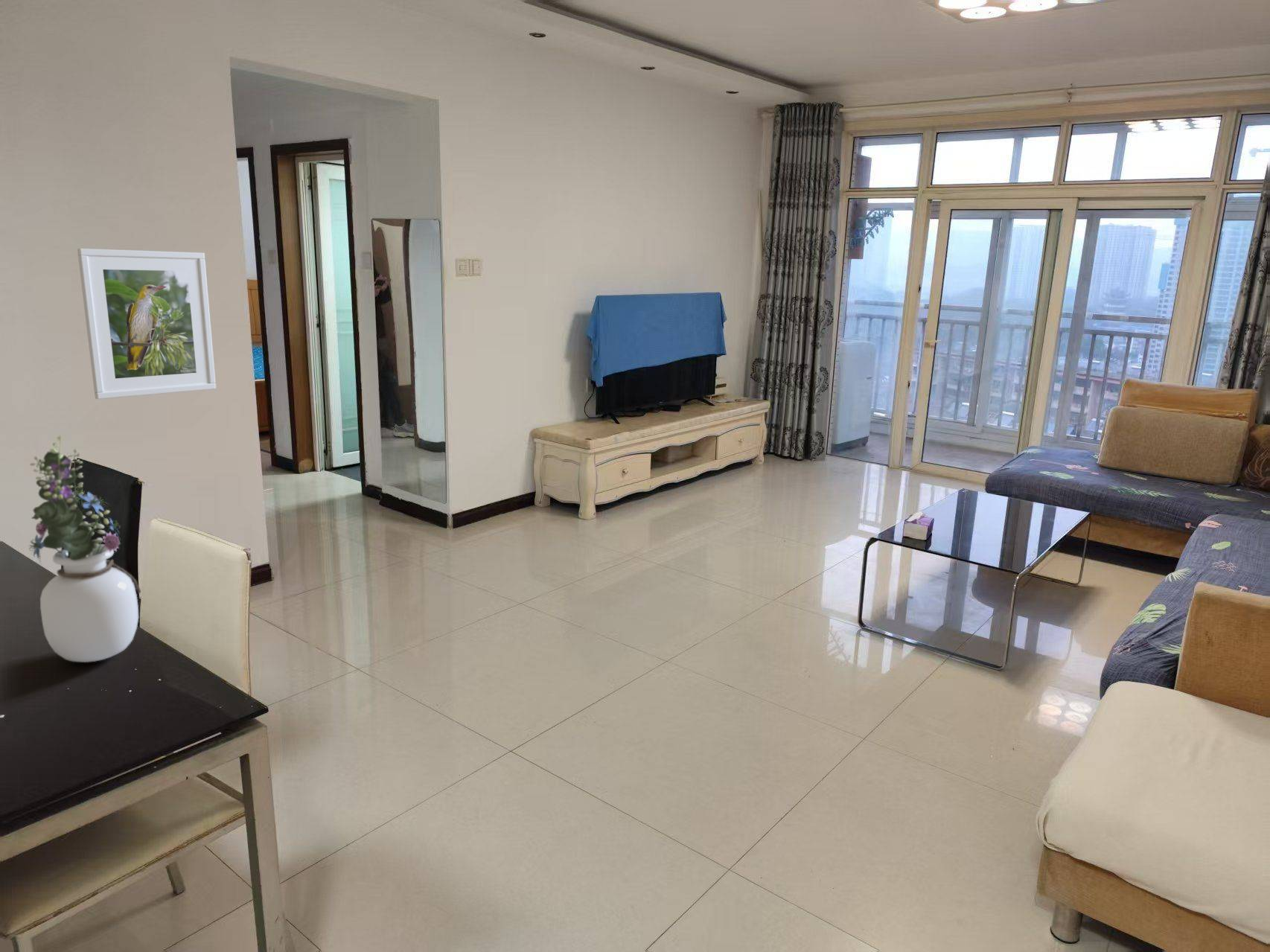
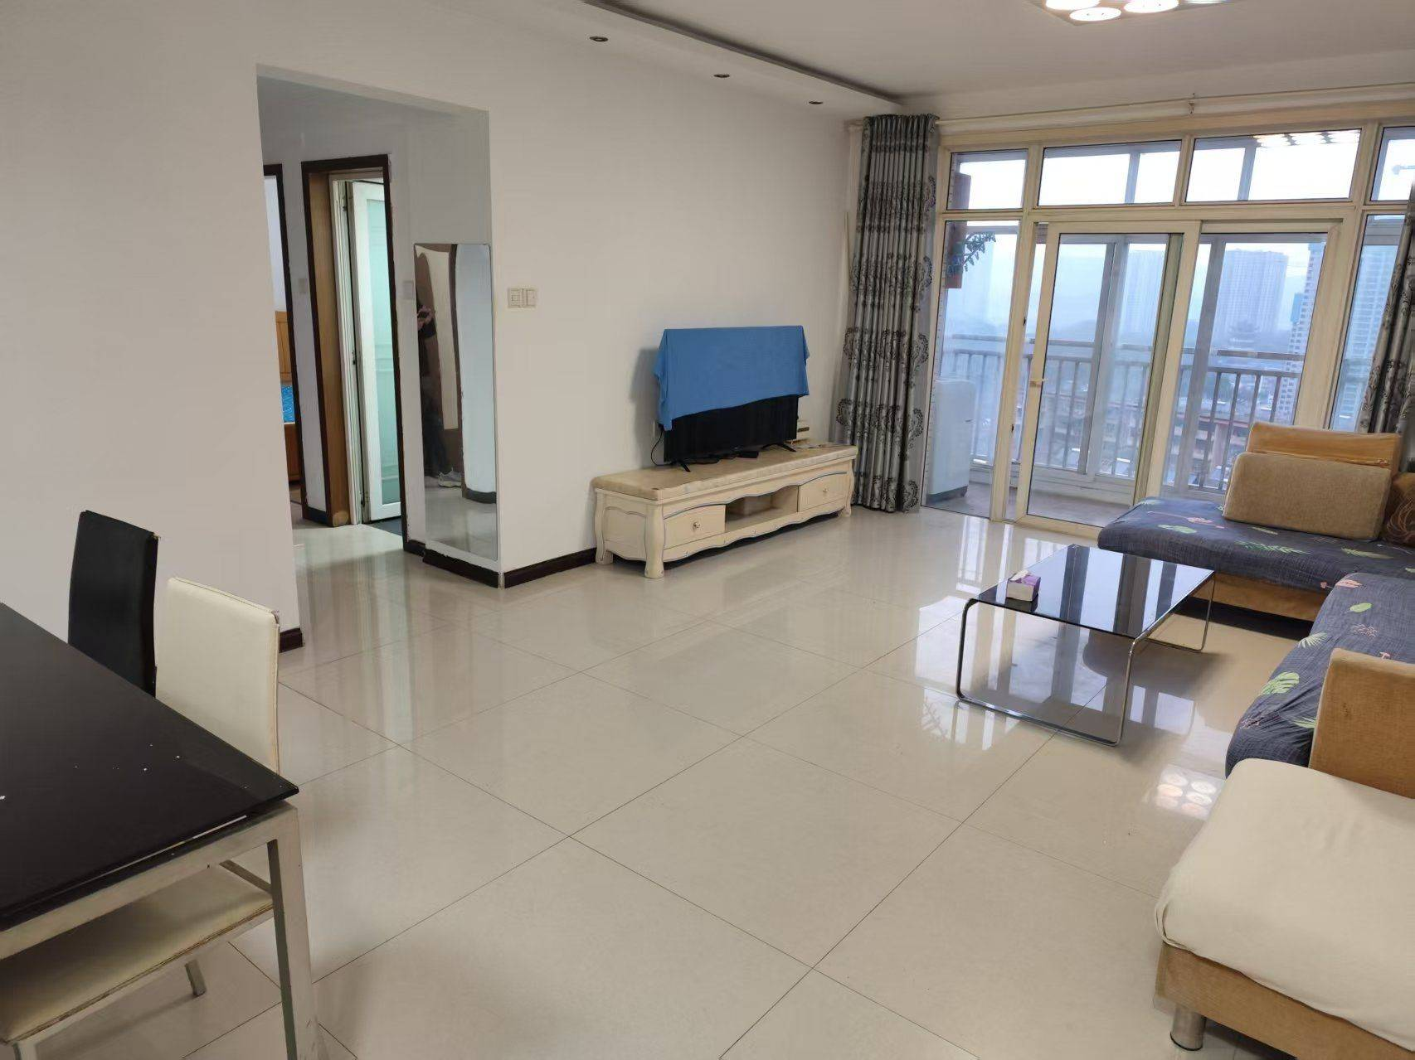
- bouquet (80, 546)
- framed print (151, 323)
